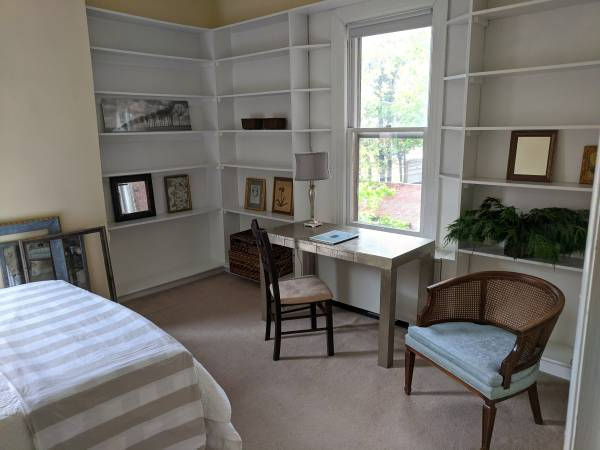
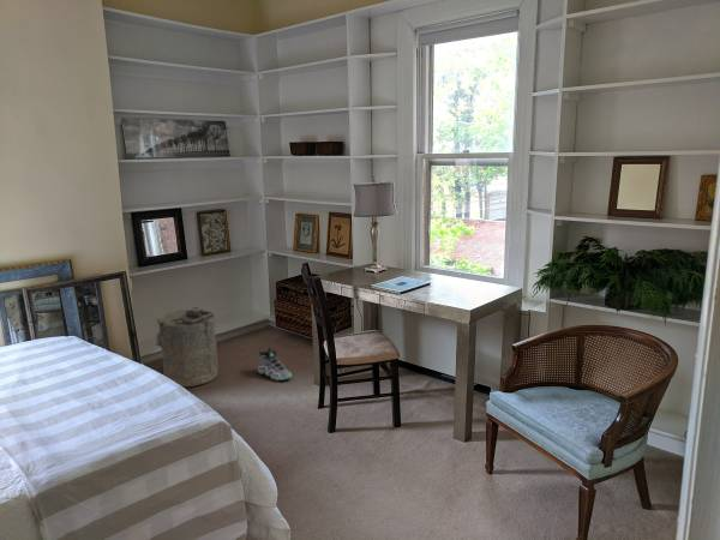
+ sneaker (272, 361)
+ laundry hamper (186, 343)
